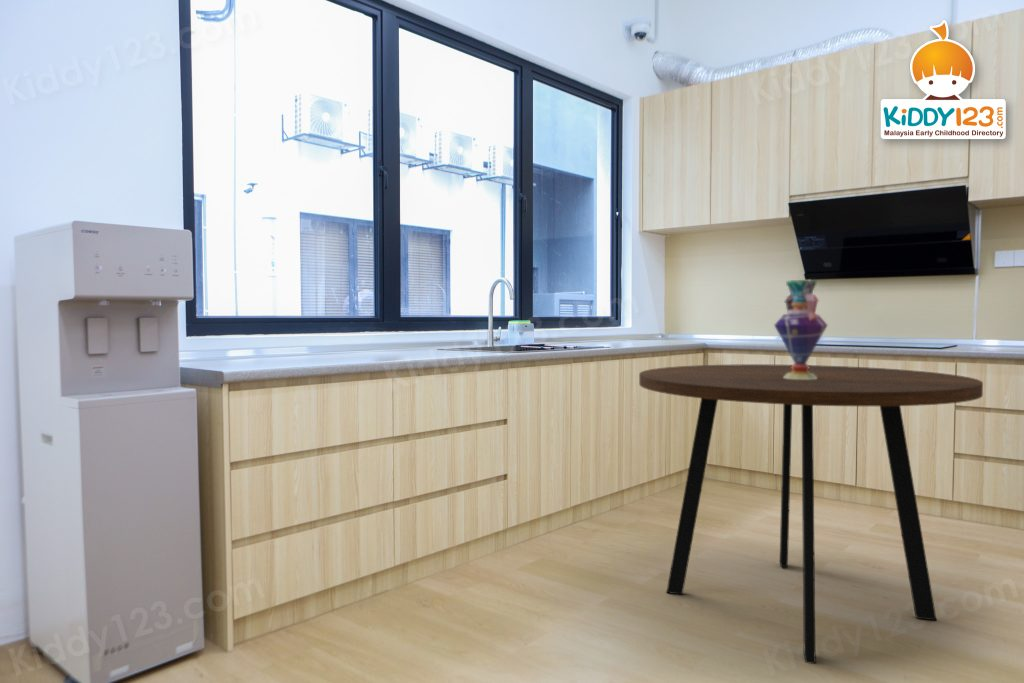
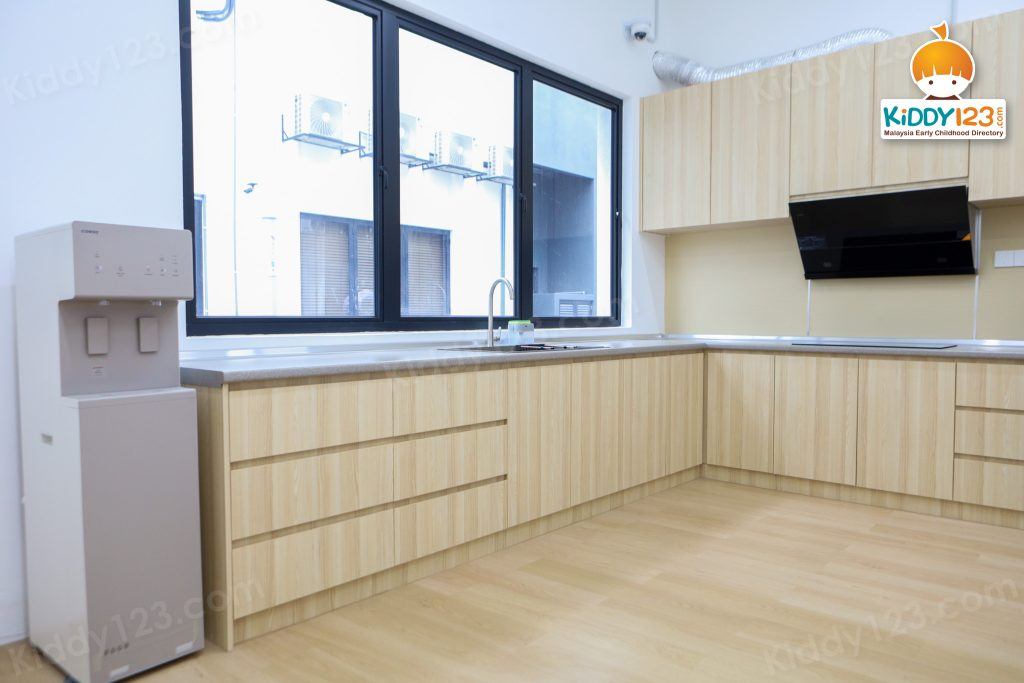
- vase (800, 328)
- dining table (789, 490)
